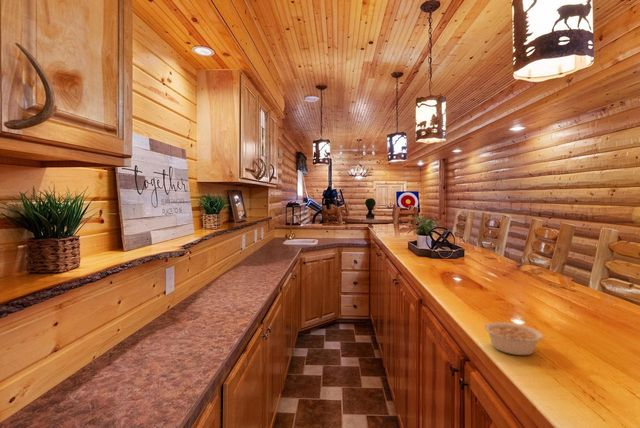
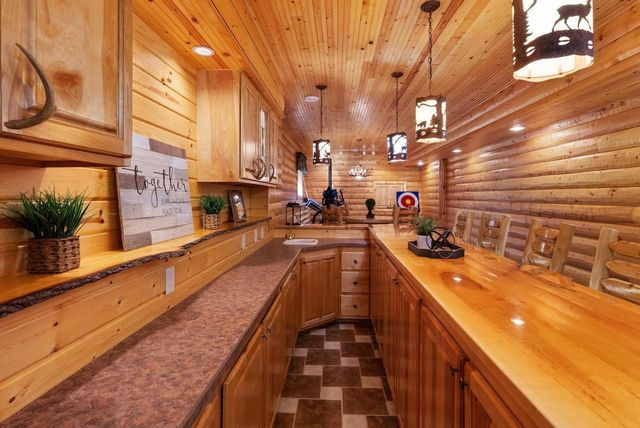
- legume (514, 337)
